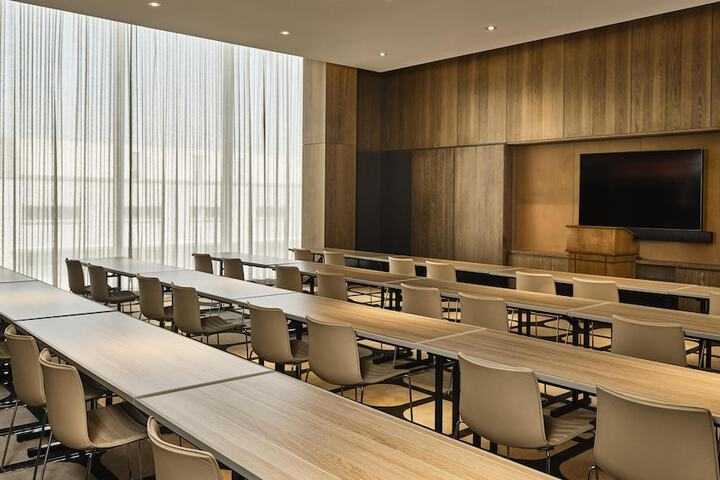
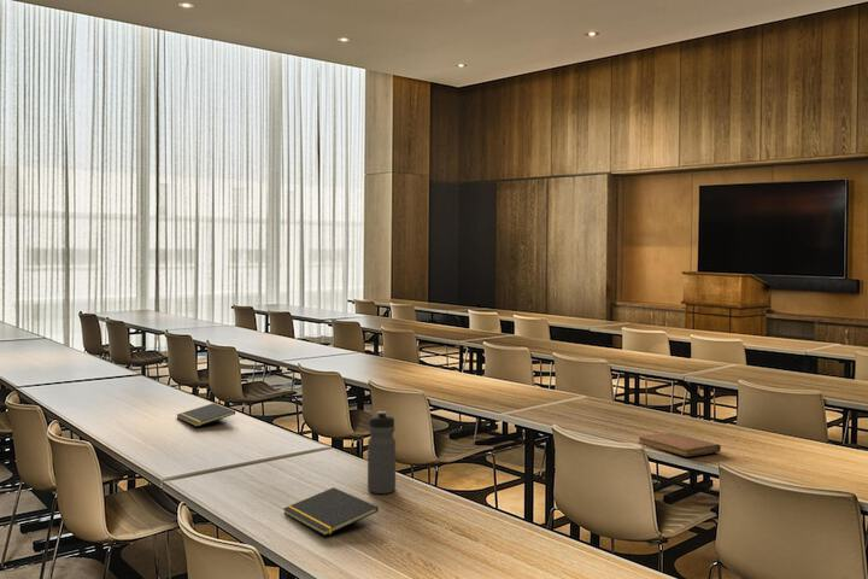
+ water bottle (381, 450)
+ notepad (329, 509)
+ notepad (205, 414)
+ notebook (678, 443)
